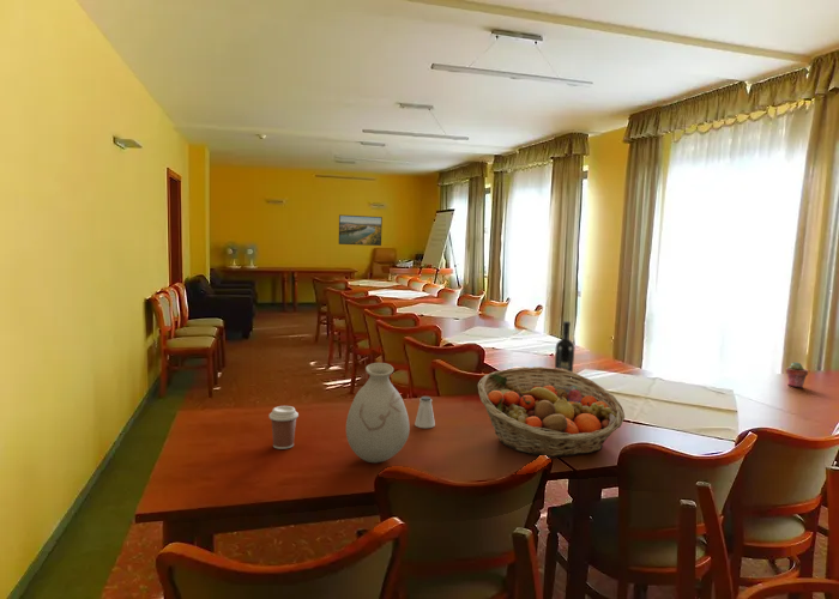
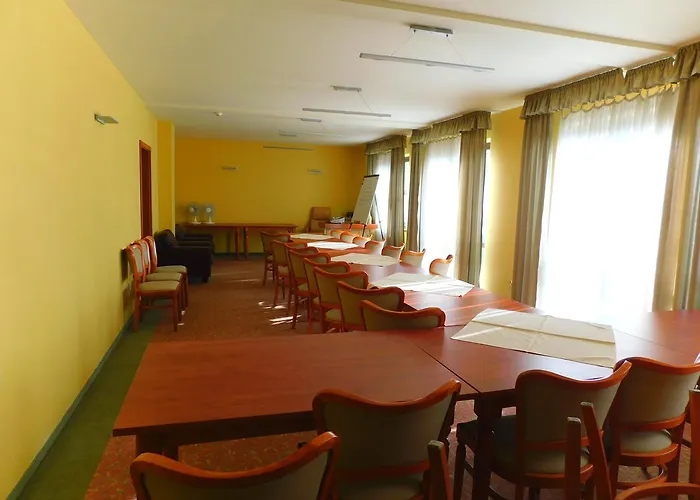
- potted succulent (796, 374)
- vase (378, 411)
- coffee cup (283, 426)
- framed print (360, 230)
- wine bottle (565, 353)
- saltshaker (424, 411)
- fruit basket (549, 409)
